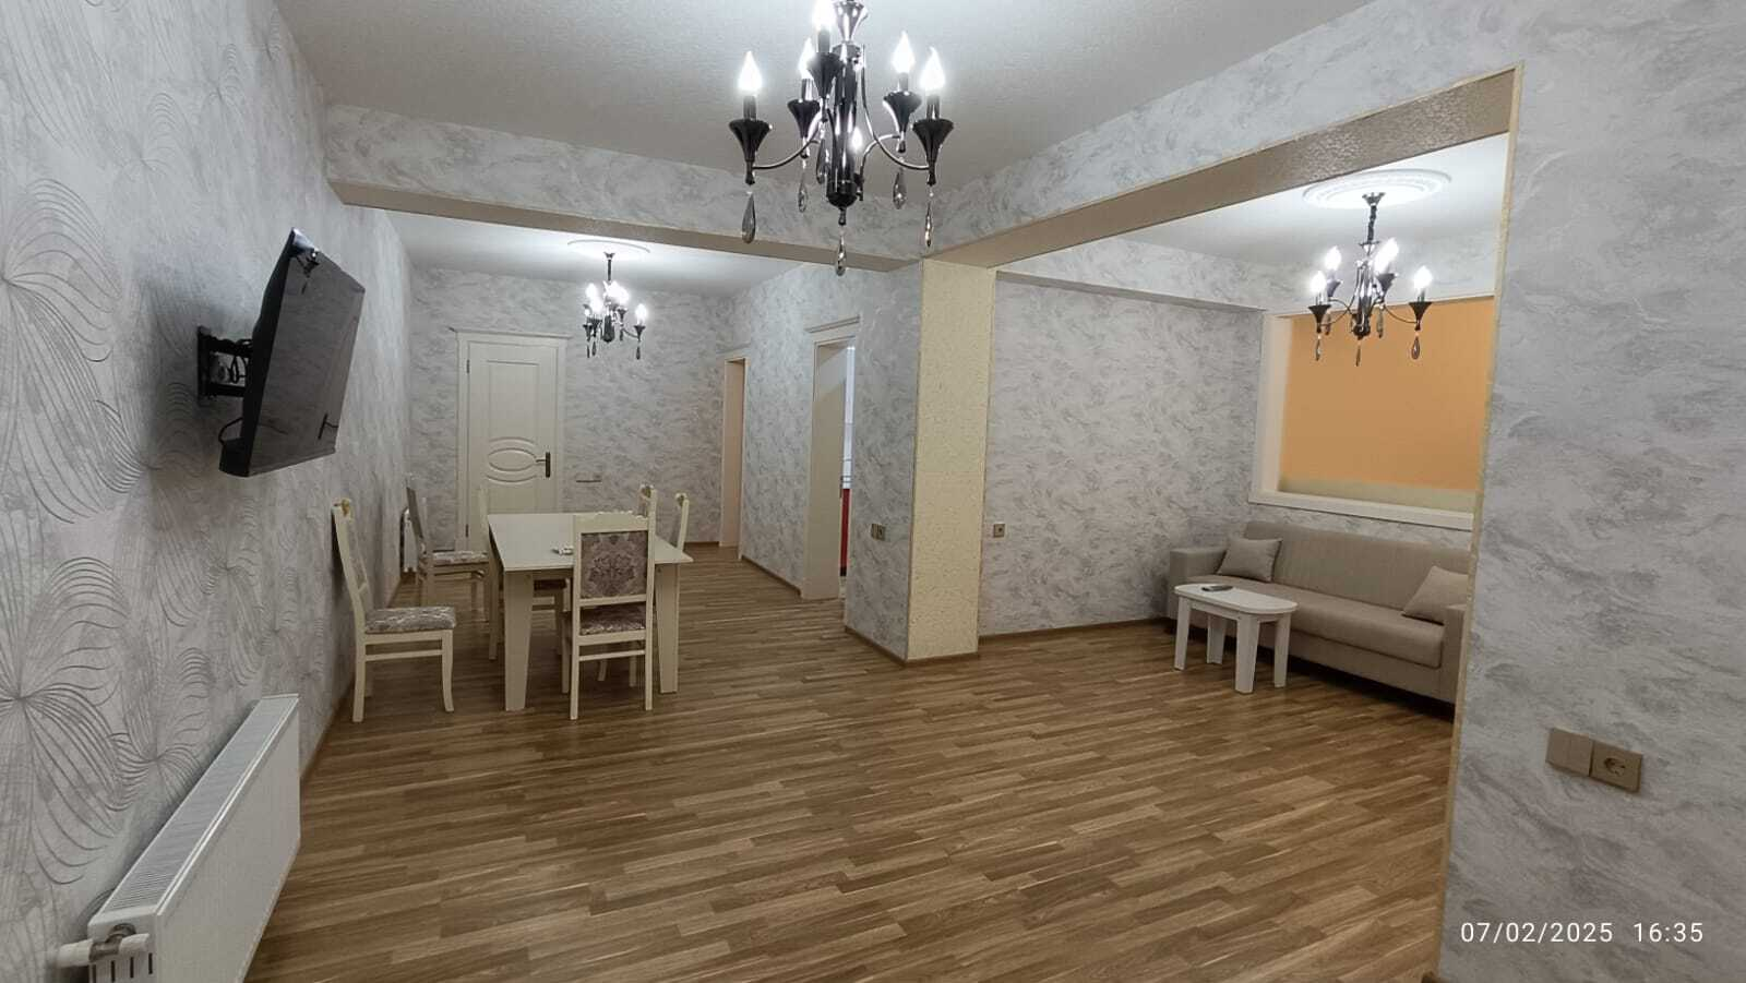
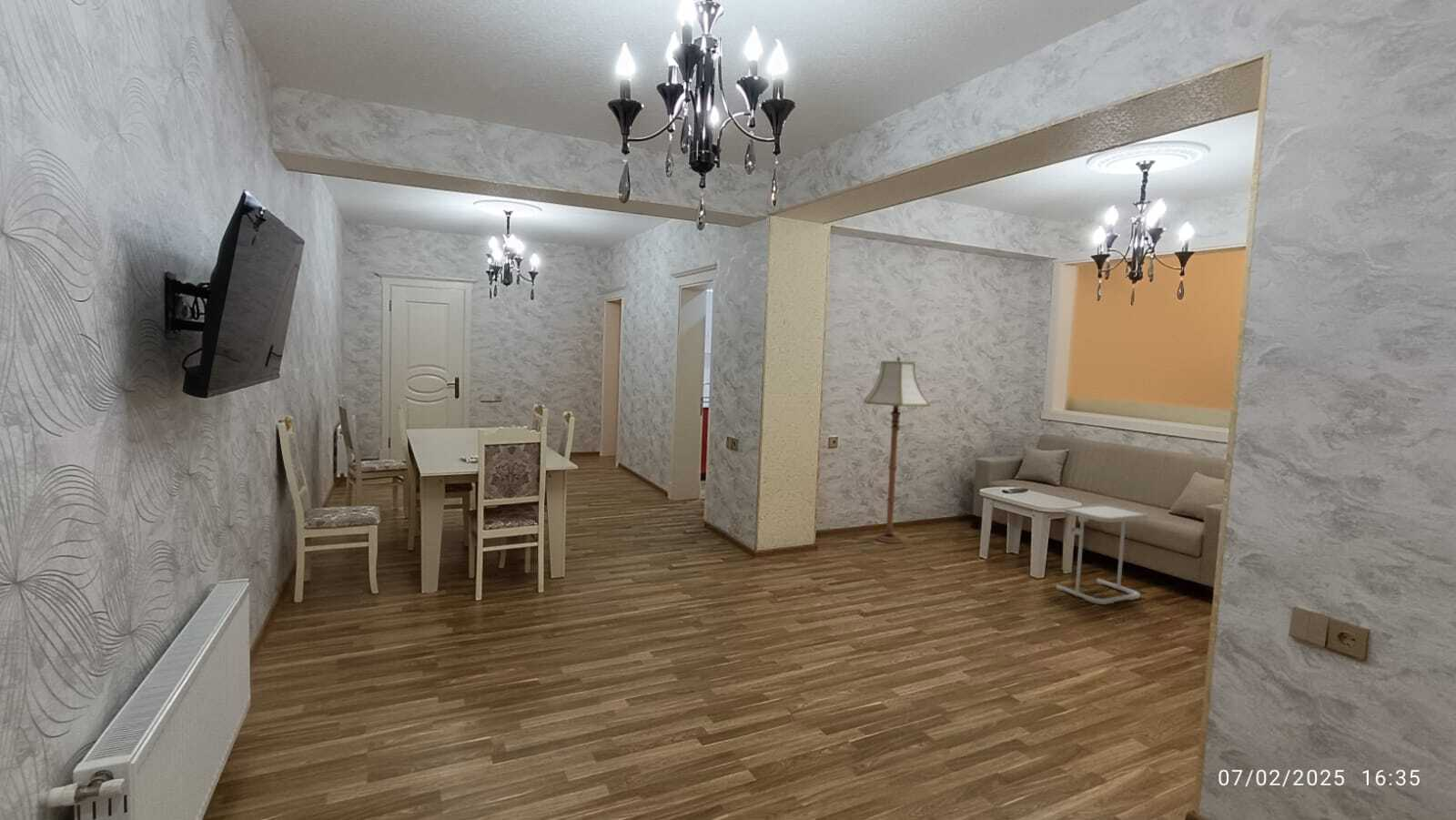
+ side table (1081, 552)
+ floor lamp (893, 448)
